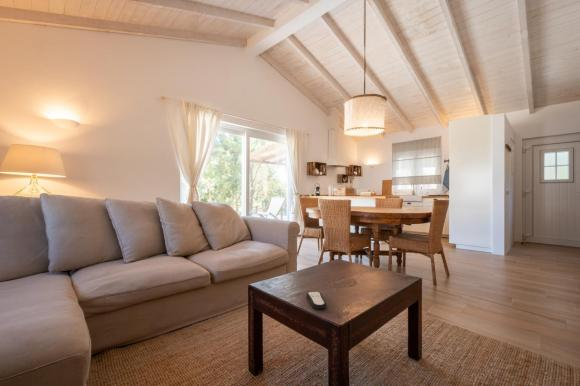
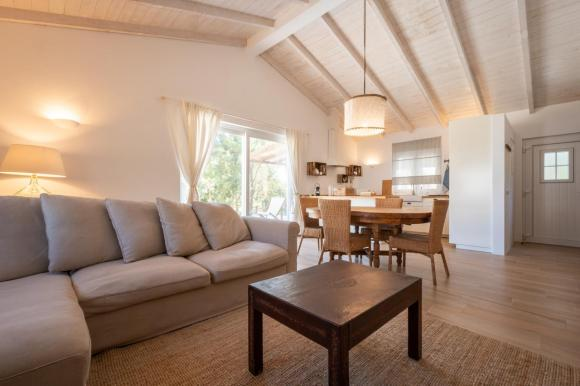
- remote control (316, 299)
